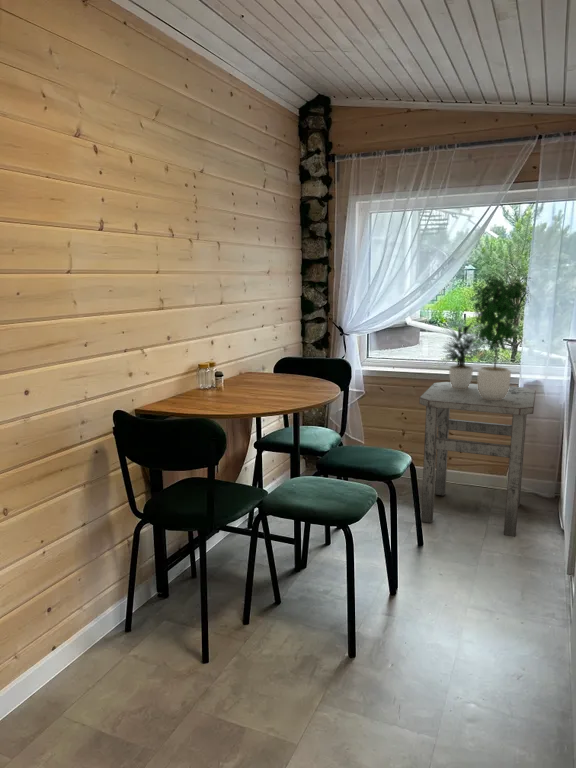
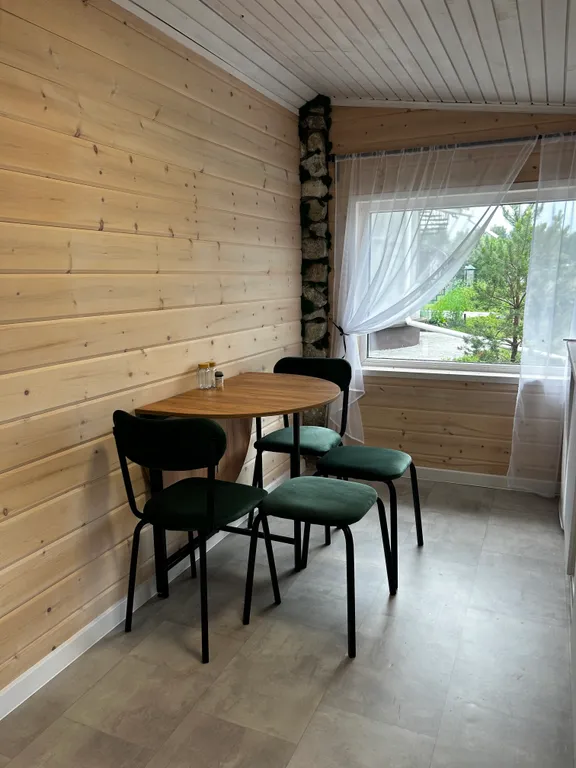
- side table (475, 453)
- potted plant (482, 329)
